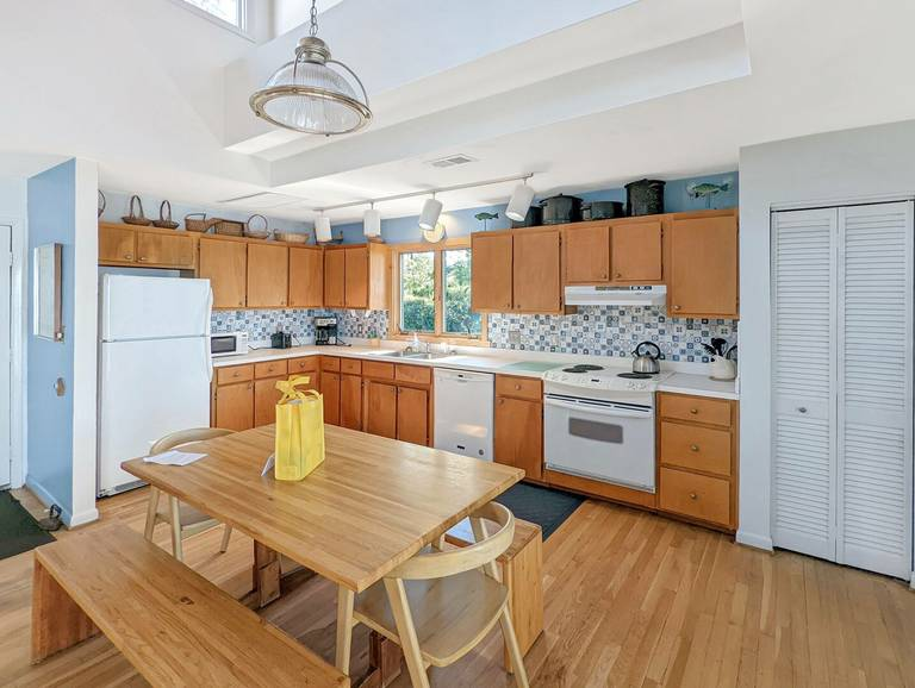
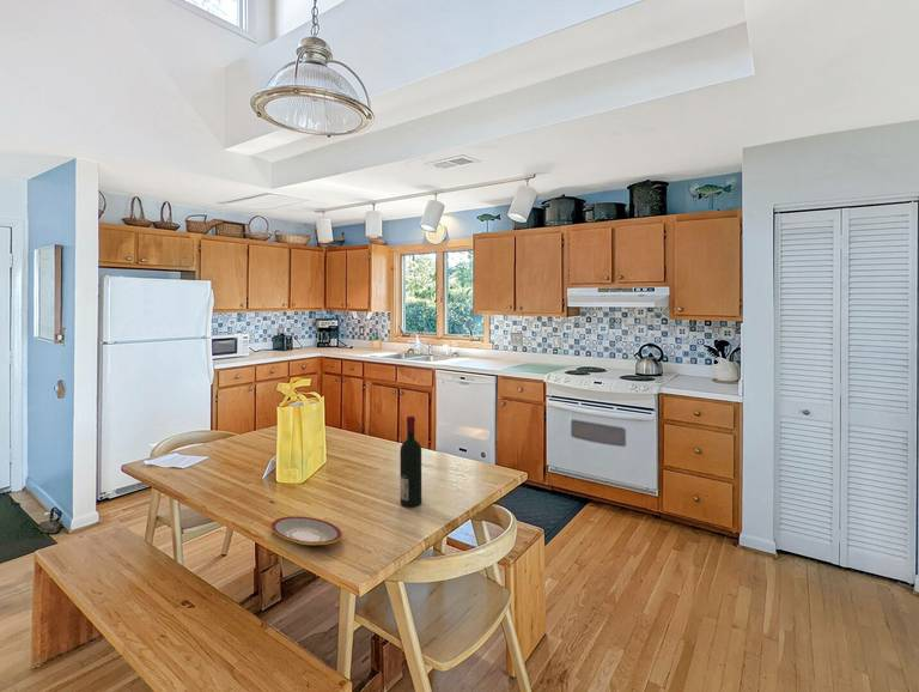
+ alcohol (410, 460)
+ plate (305, 533)
